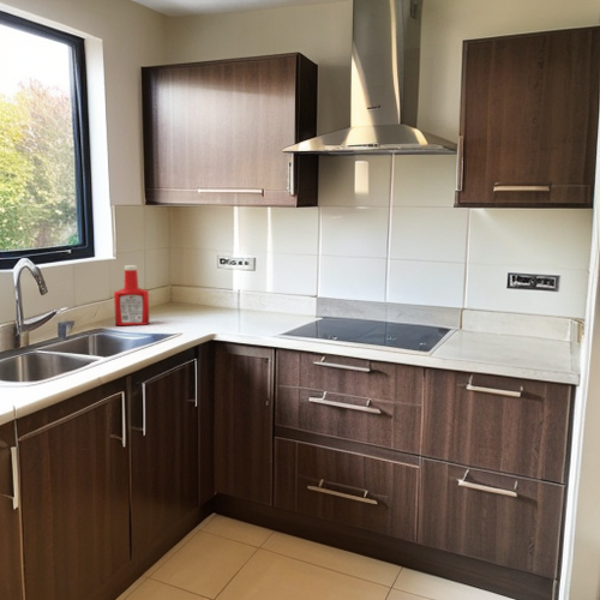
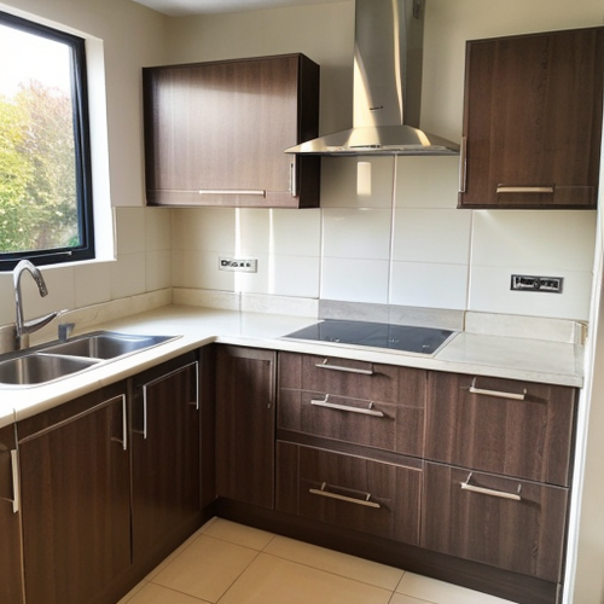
- soap bottle (131, 294)
